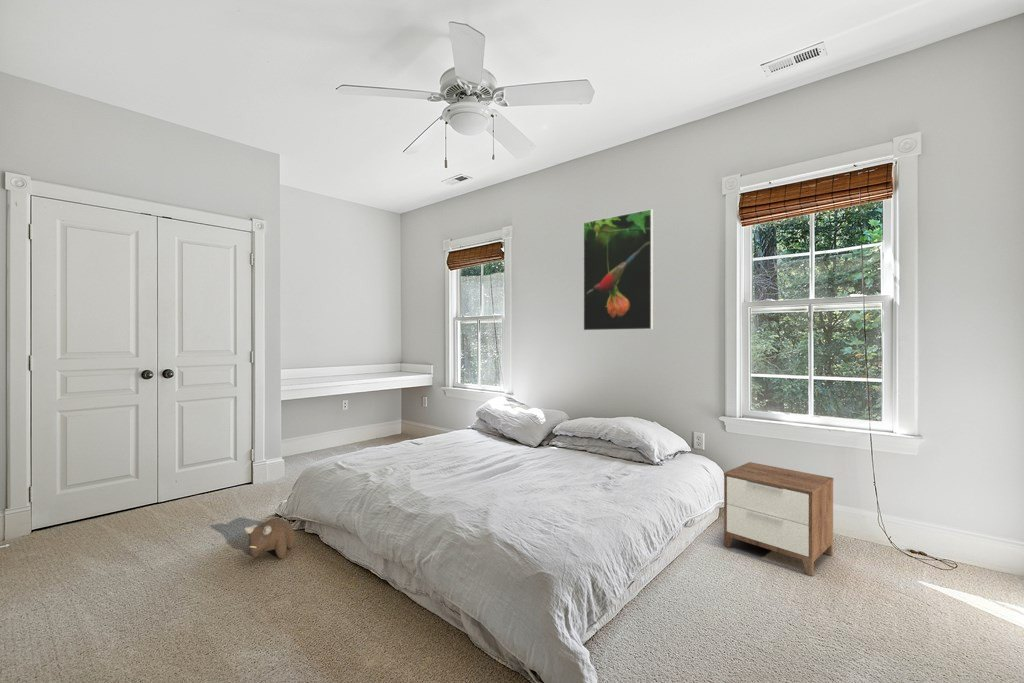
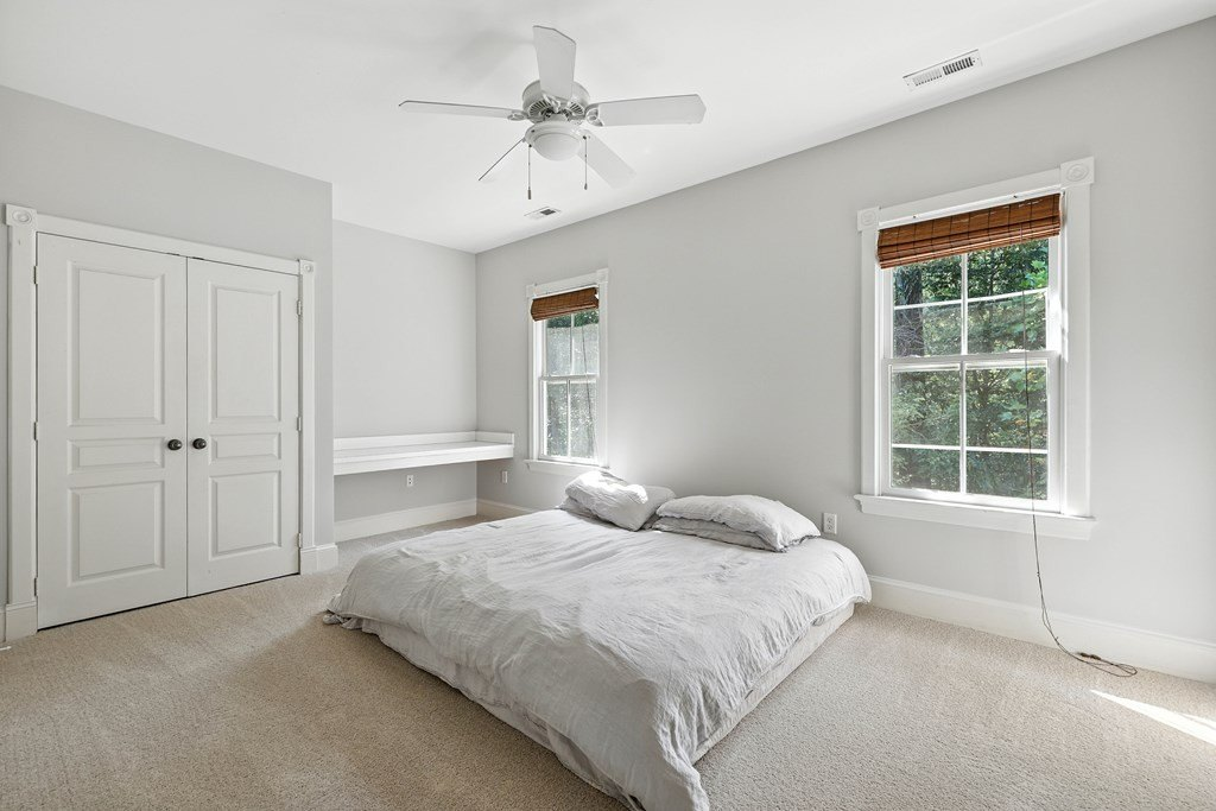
- plush toy (270, 537)
- nightstand (777, 512)
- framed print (616, 273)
